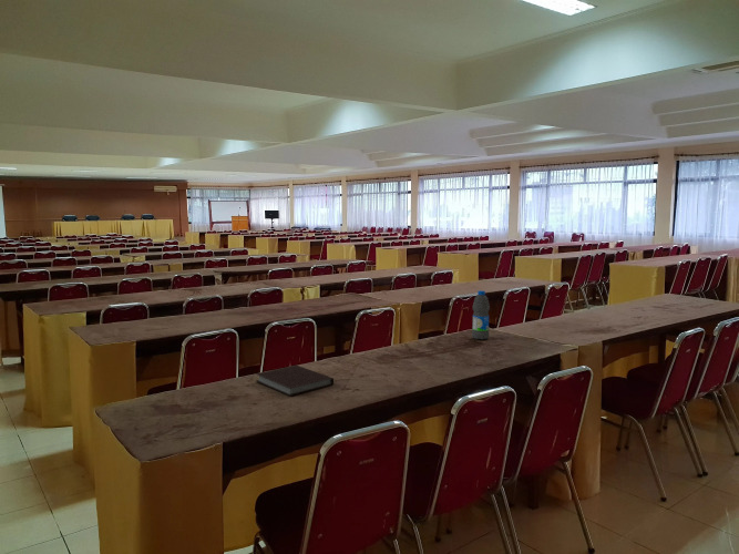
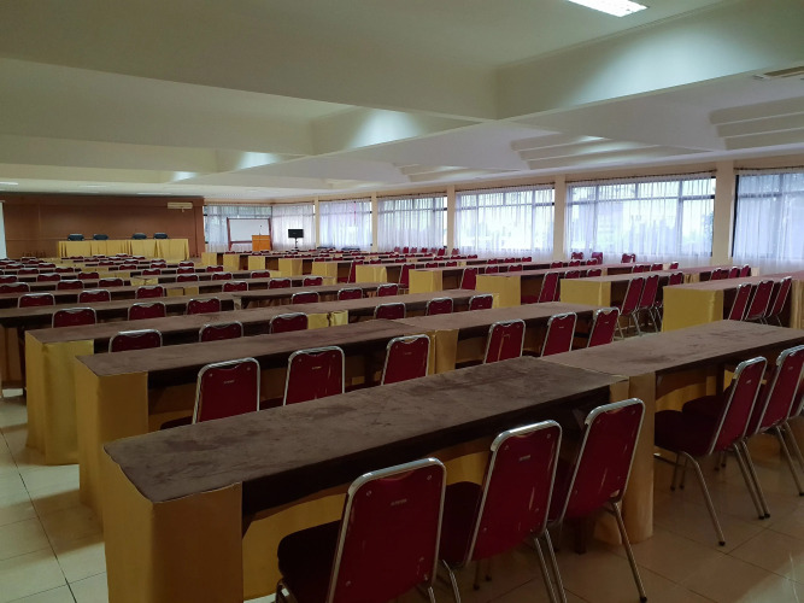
- water bottle (481, 315)
- notebook (294, 379)
